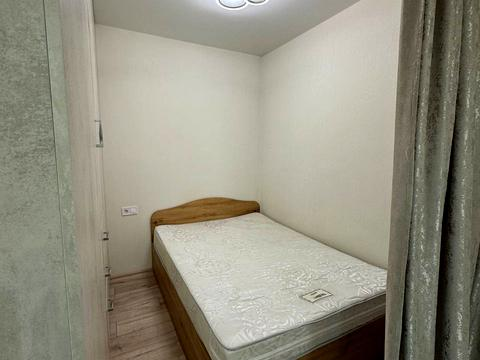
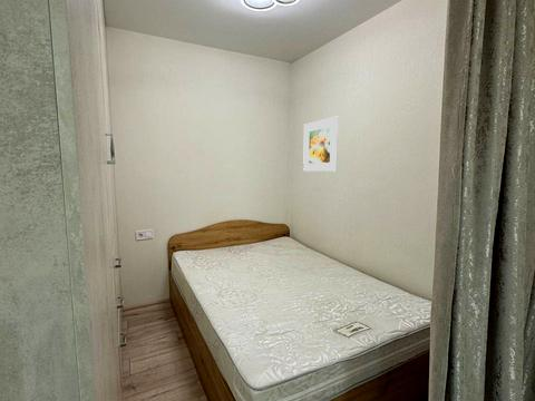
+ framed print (319, 146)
